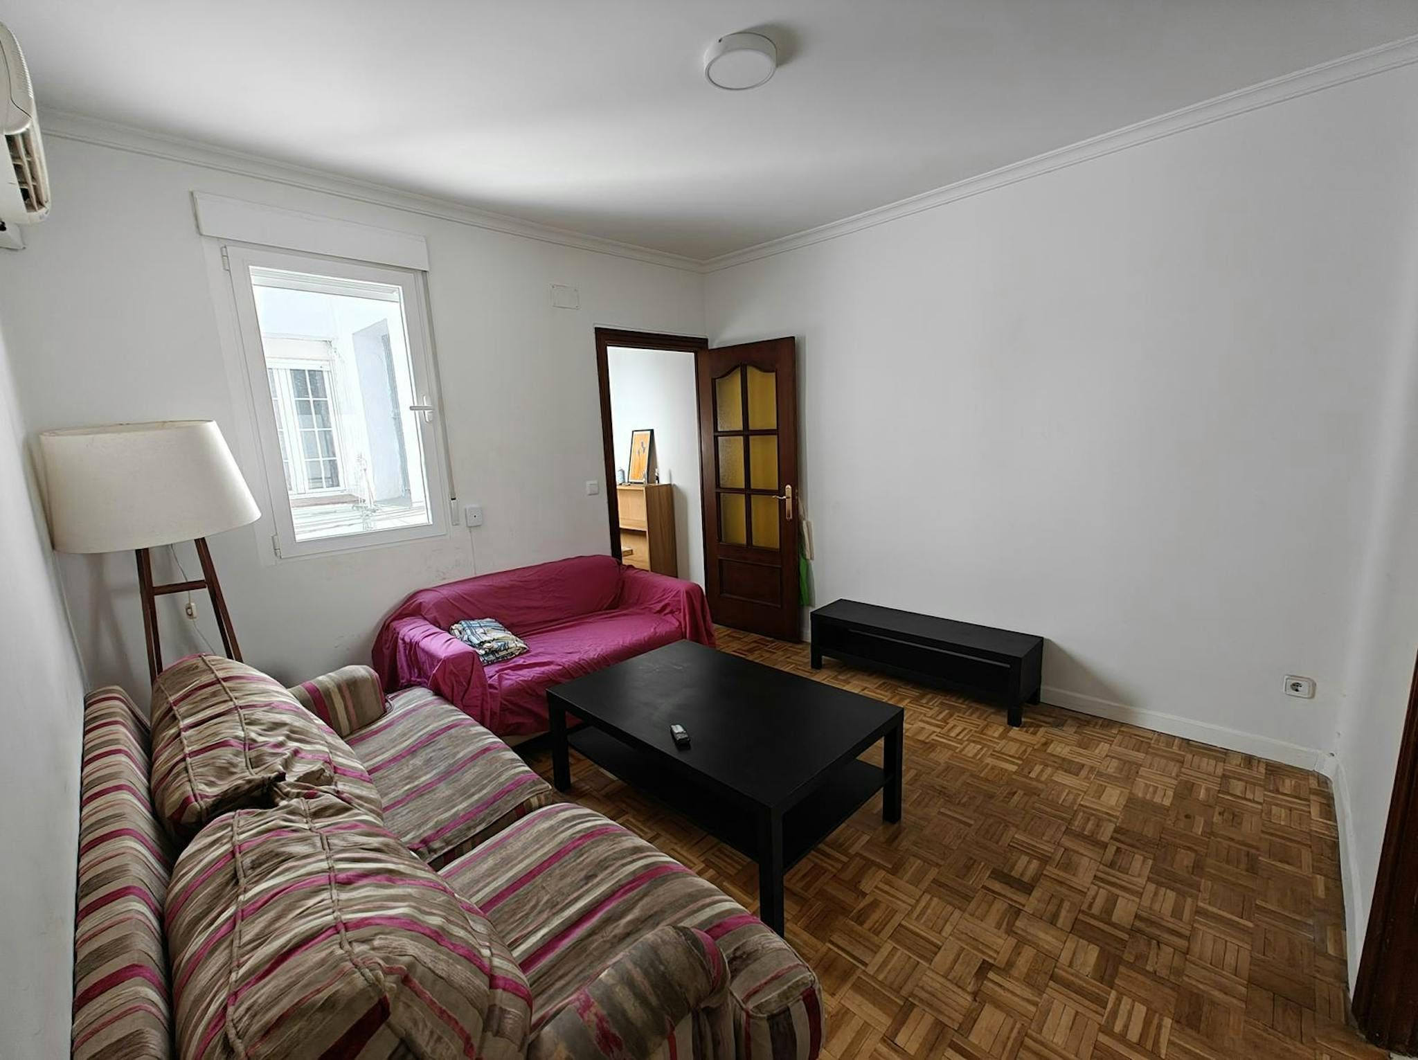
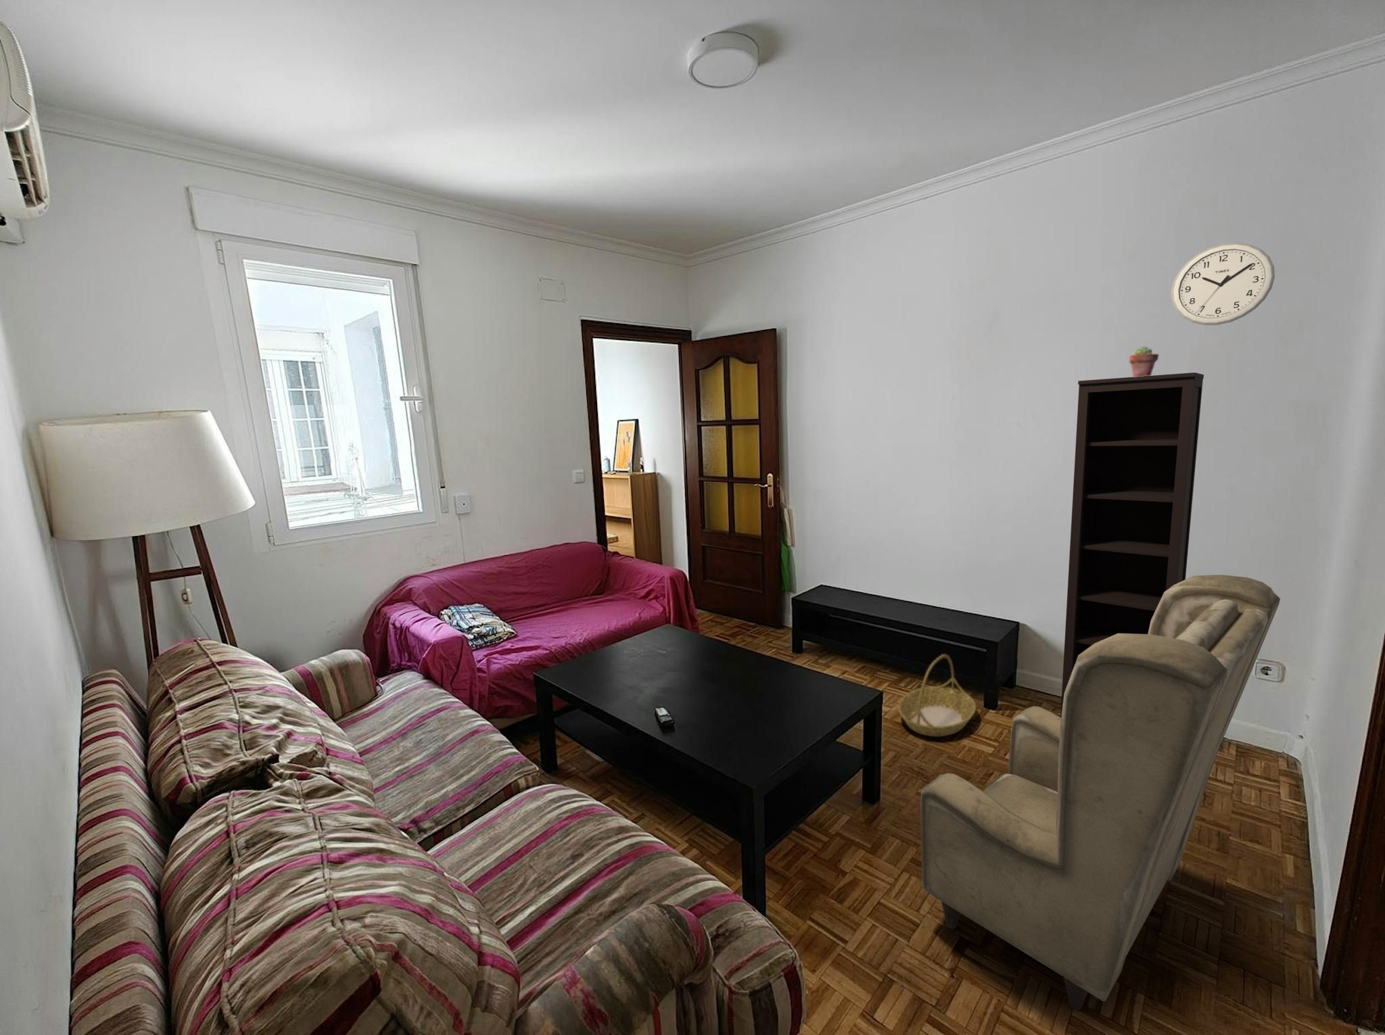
+ wall clock (1220, 284)
+ bookcase (1126, 560)
+ potted succulent (1143, 360)
+ basket (937, 689)
+ armchair (1086, 764)
